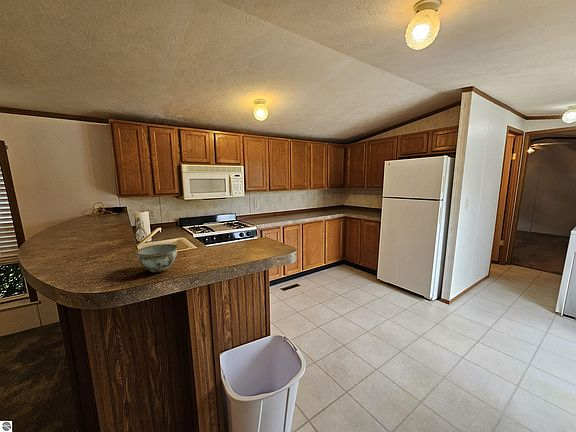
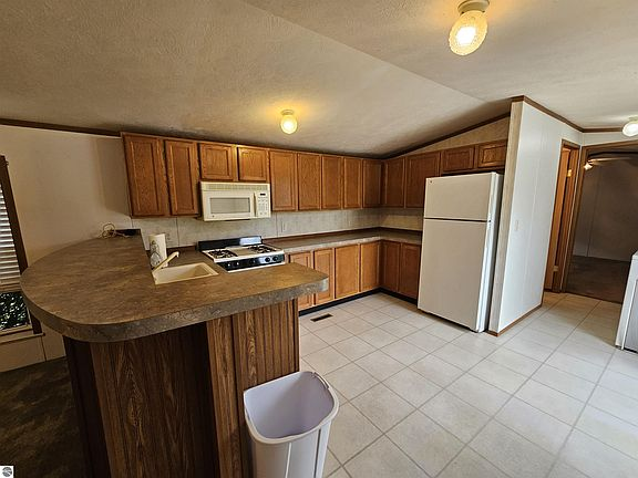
- bowl (158, 259)
